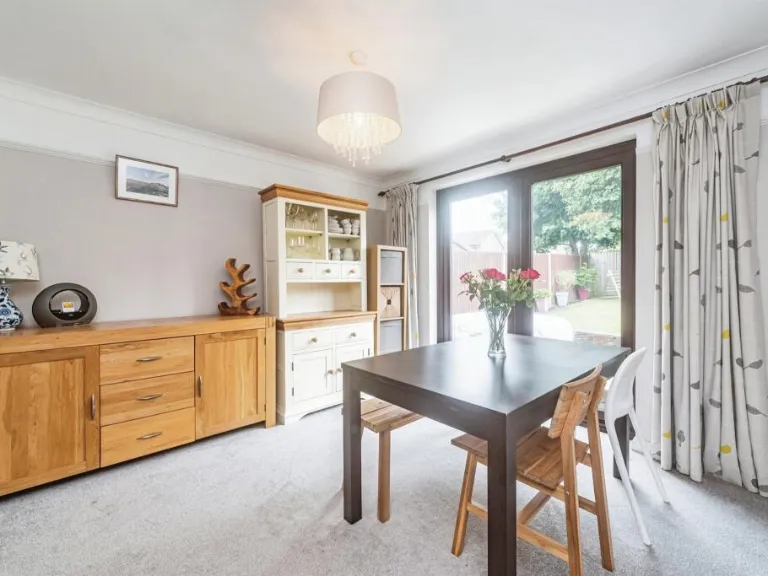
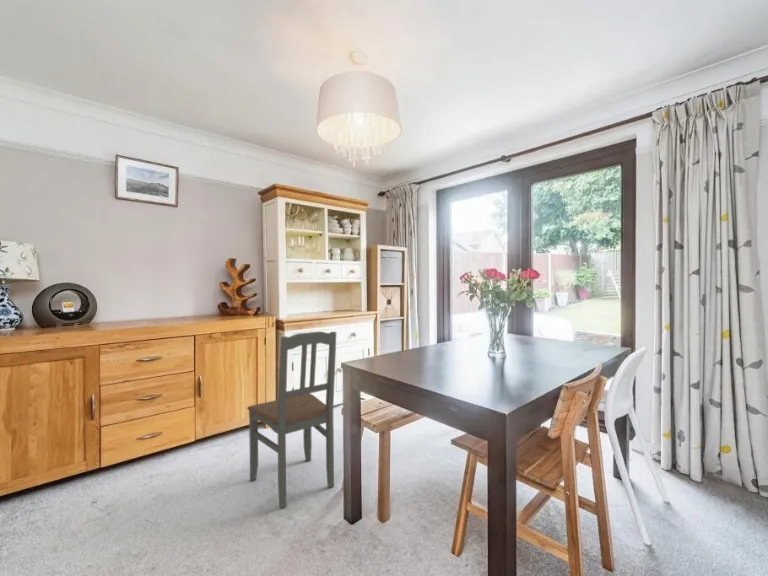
+ dining chair (294, 406)
